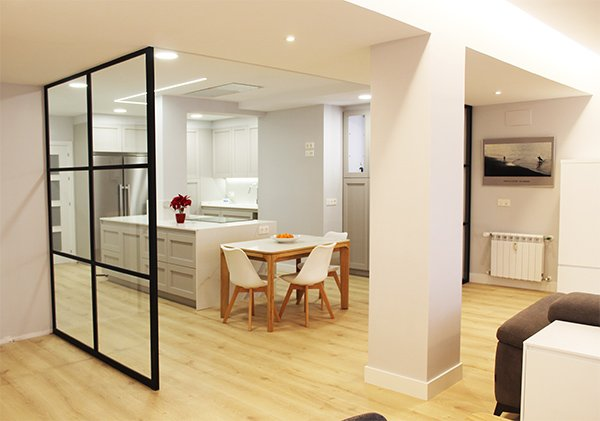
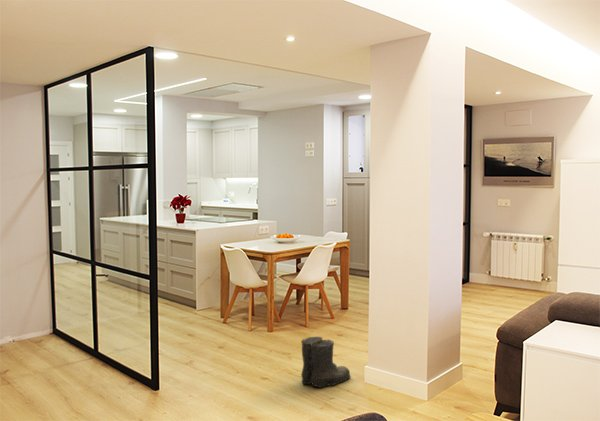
+ boots (325, 359)
